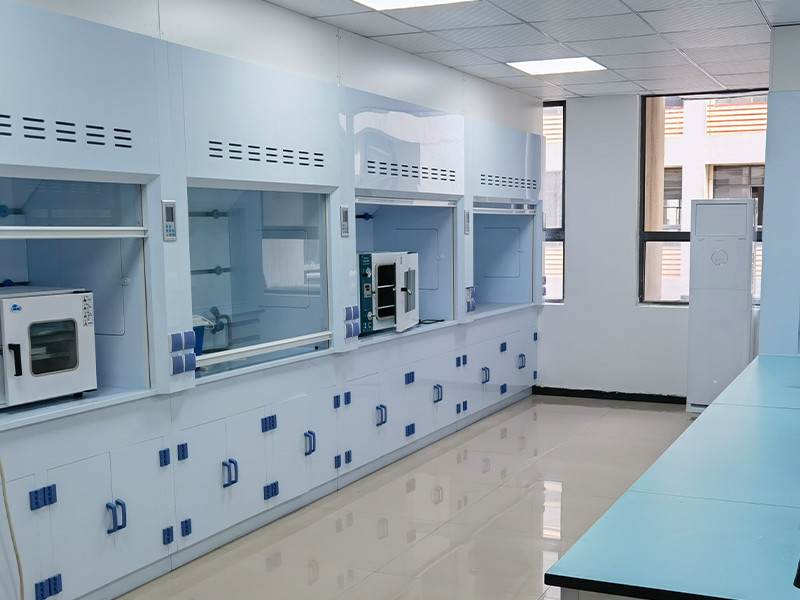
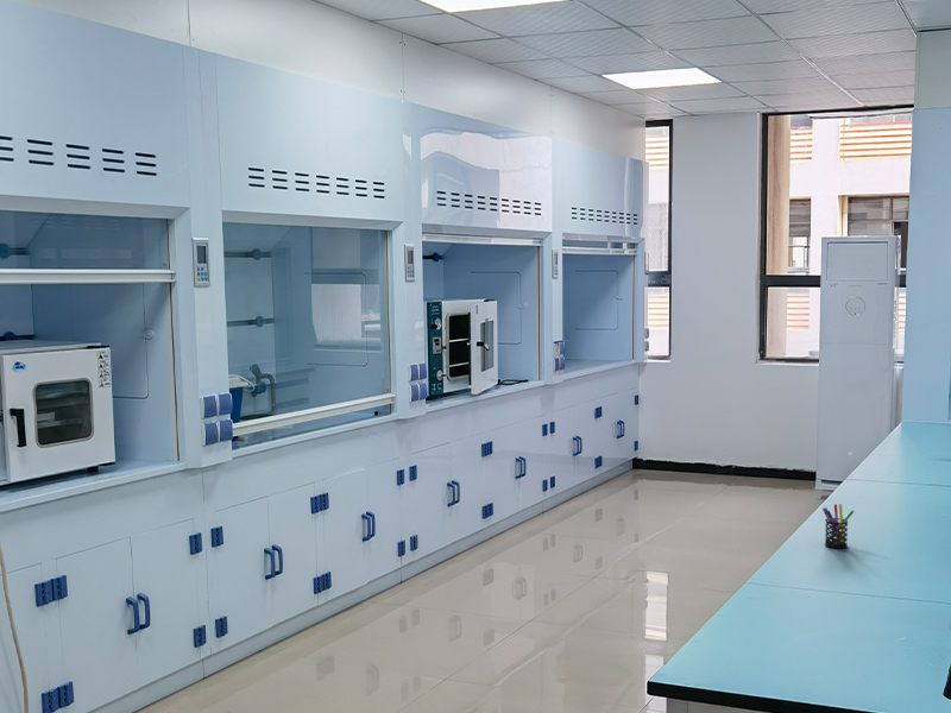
+ pen holder (838, 524)
